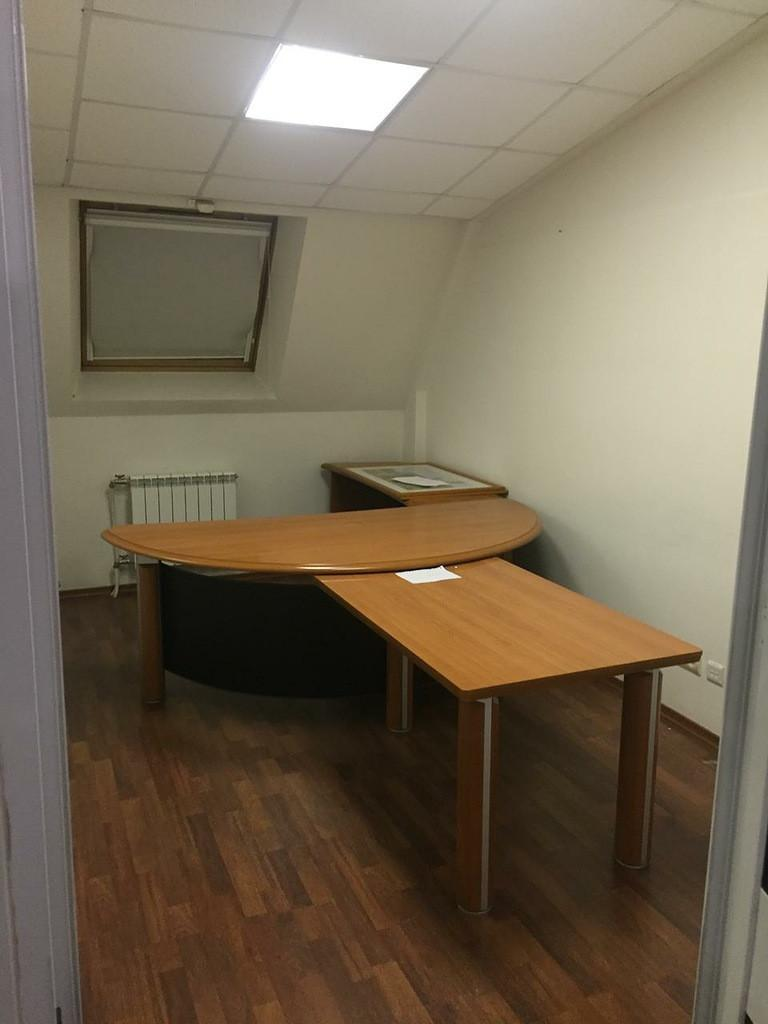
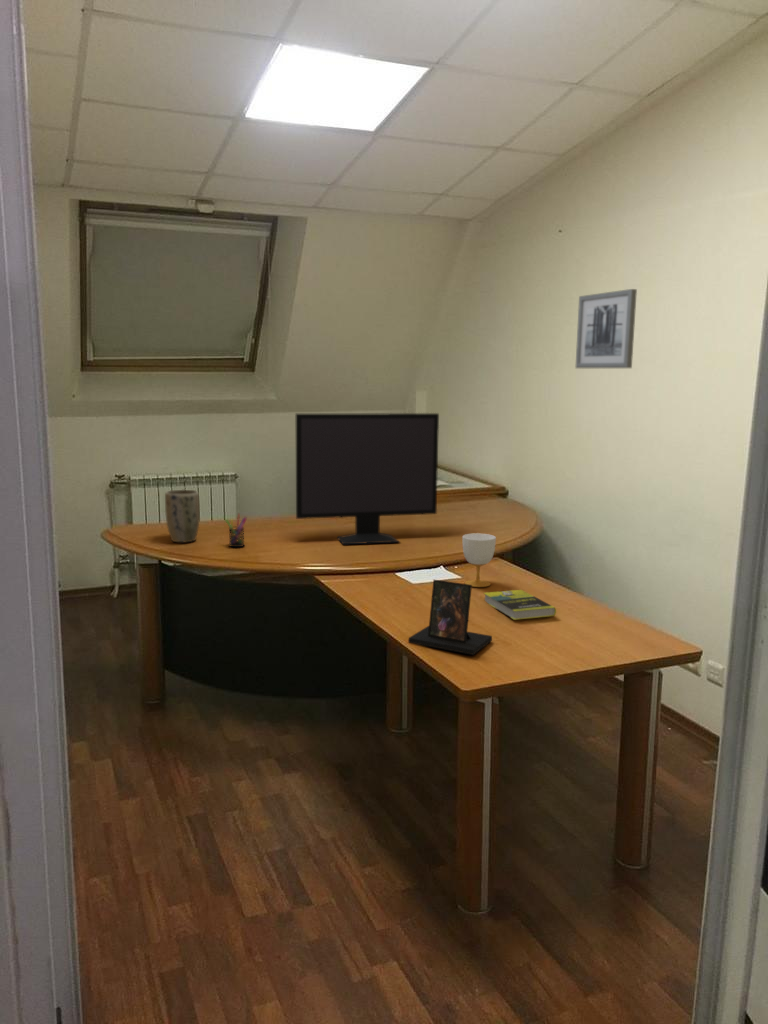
+ pen holder (235, 530)
+ photo frame (451, 612)
+ book (518, 604)
+ monitor (368, 477)
+ wall art (604, 330)
+ cup (478, 560)
+ plant pot (182, 516)
